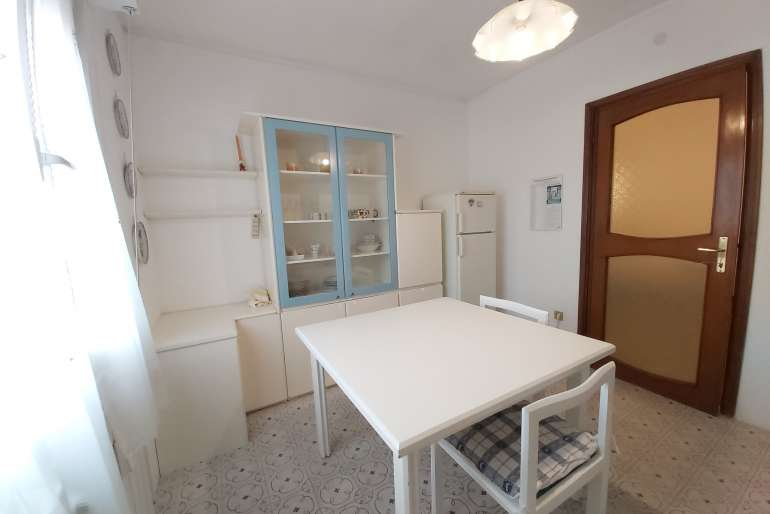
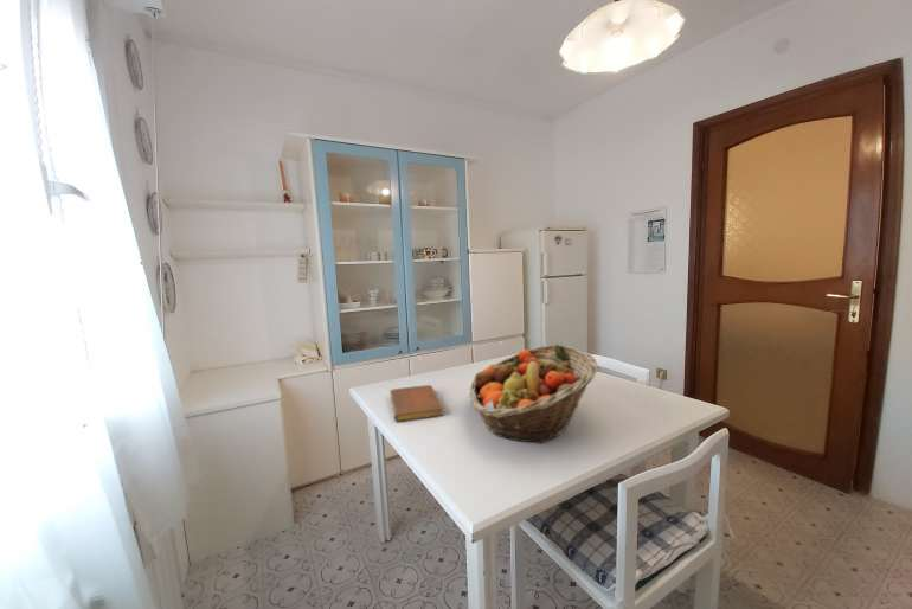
+ notebook (415, 400)
+ fruit basket (529, 385)
